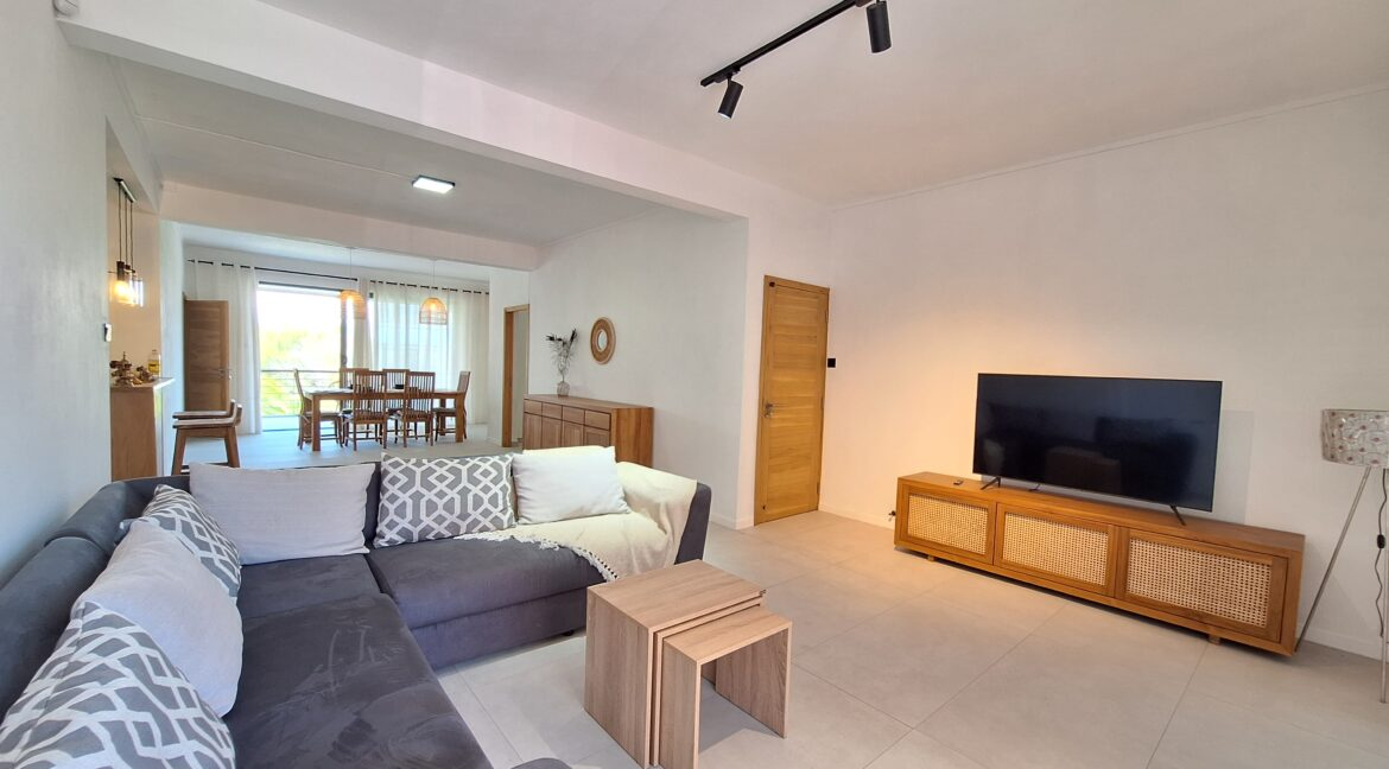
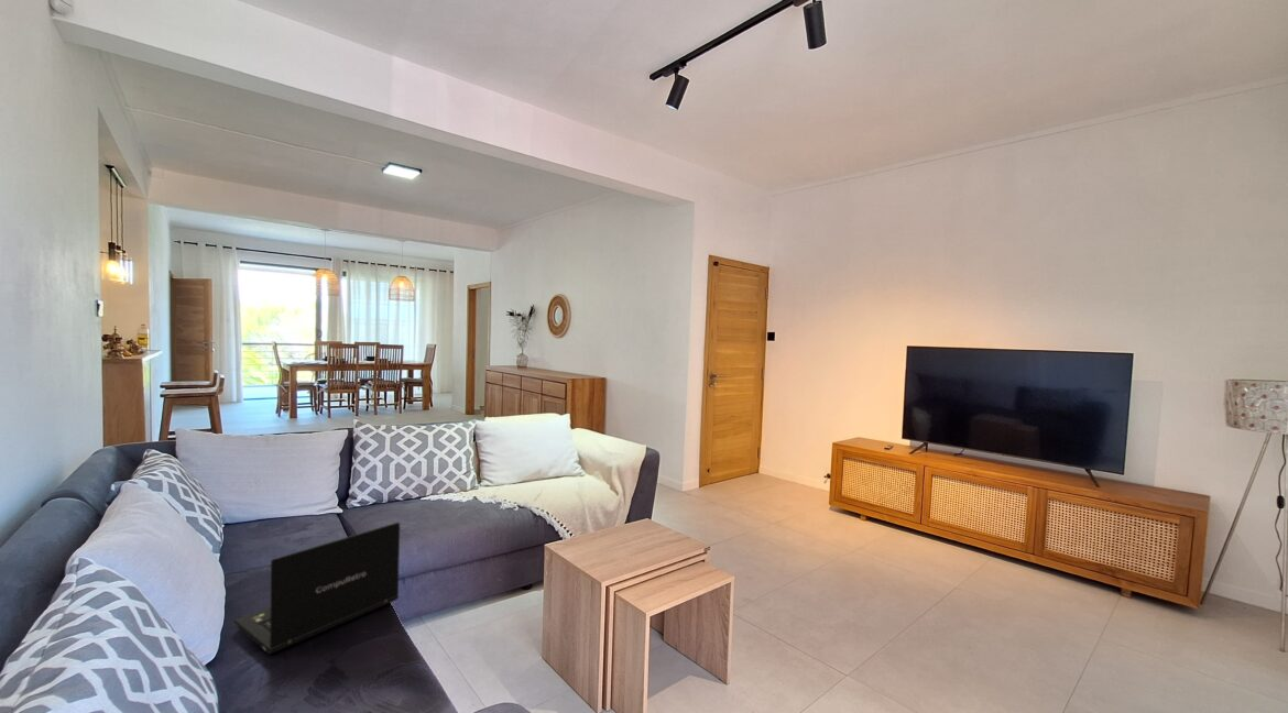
+ laptop (321, 572)
